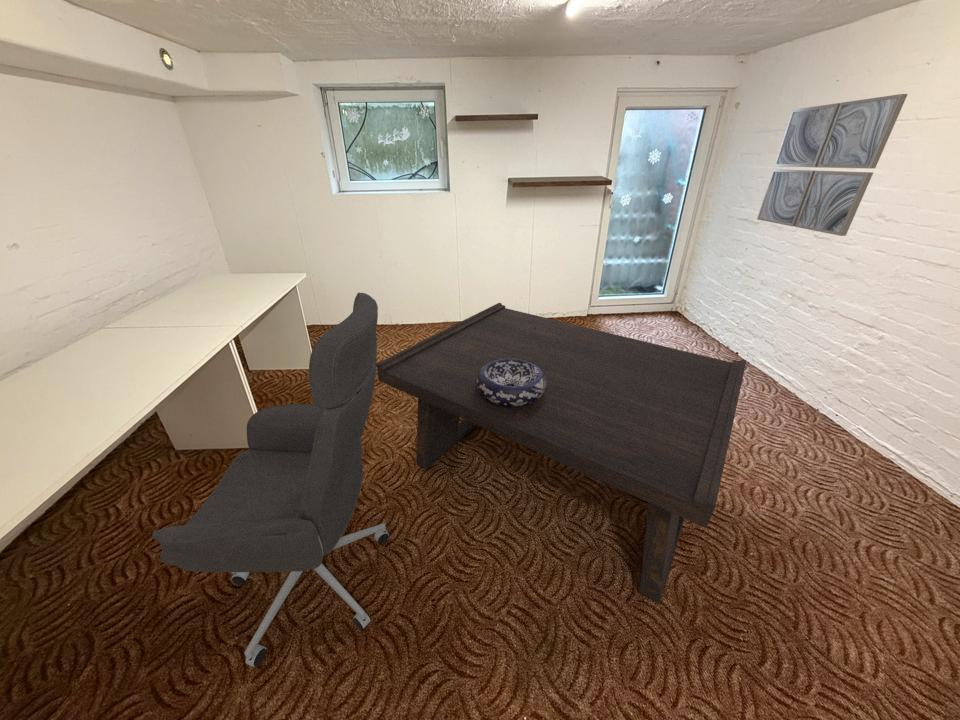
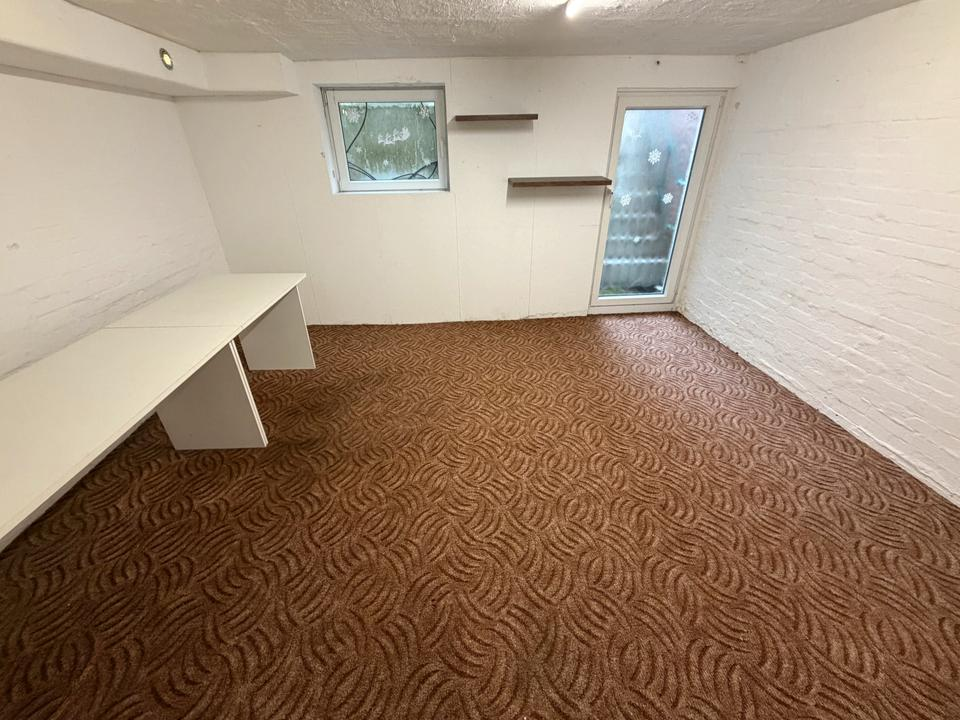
- coffee table (555, 423)
- decorative bowl (511, 381)
- wall art (817, 171)
- office chair (289, 473)
